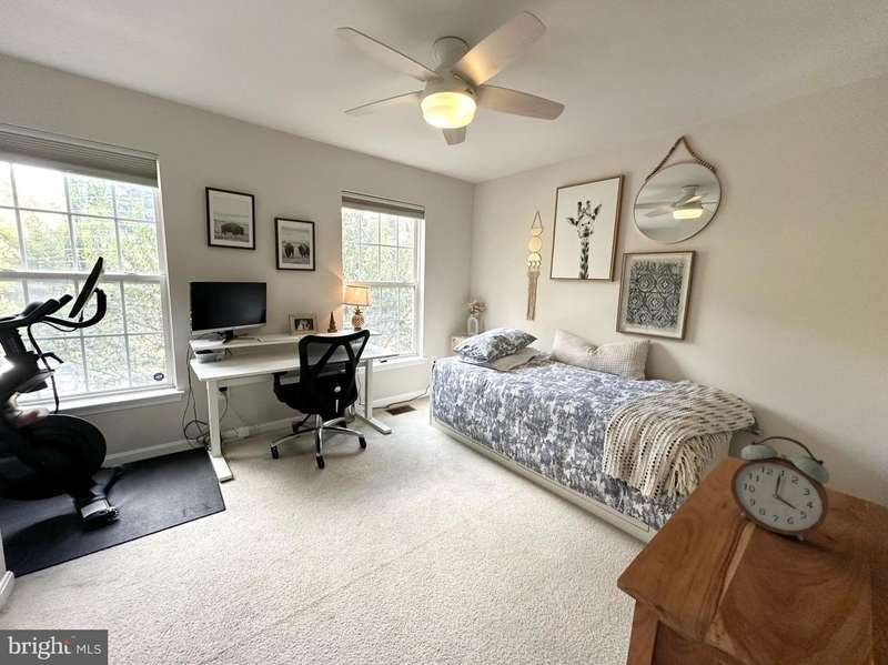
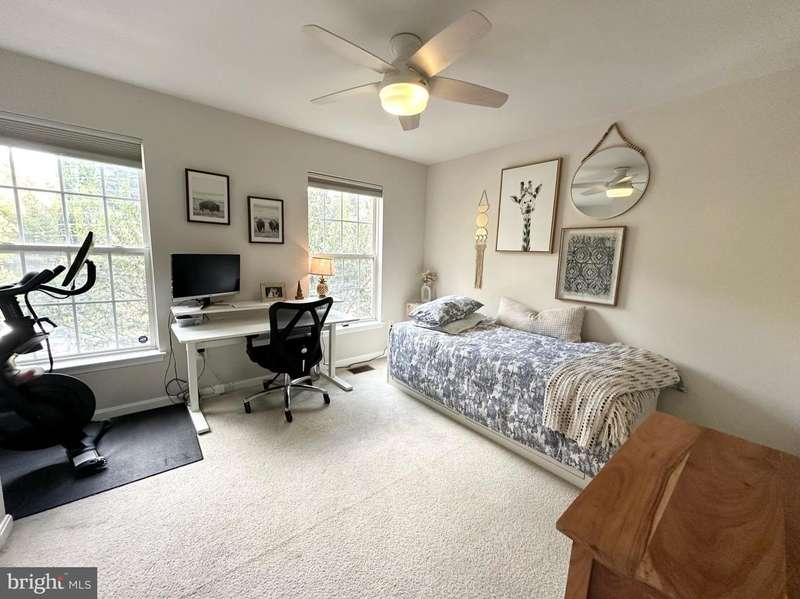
- alarm clock (778, 482)
